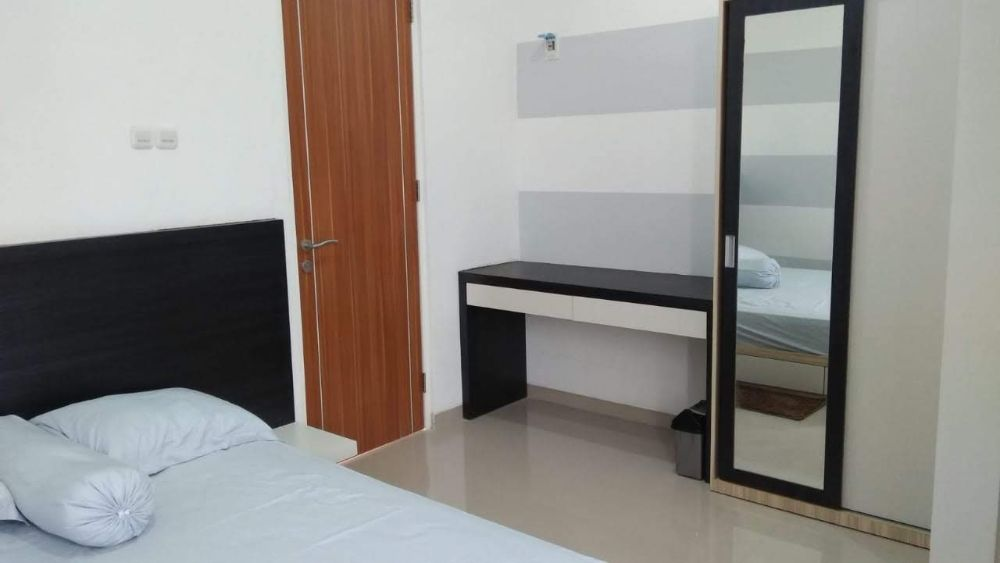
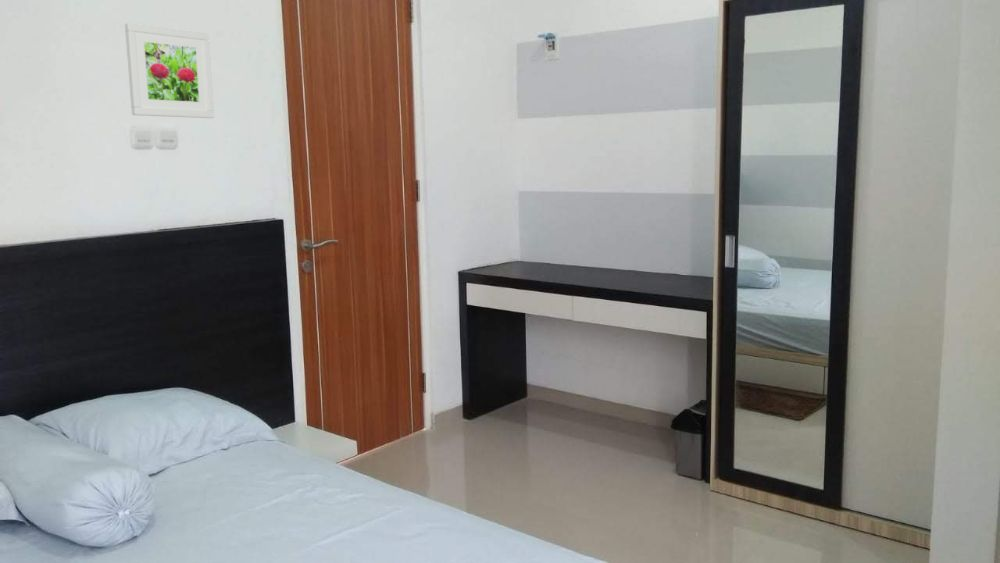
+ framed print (171, 73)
